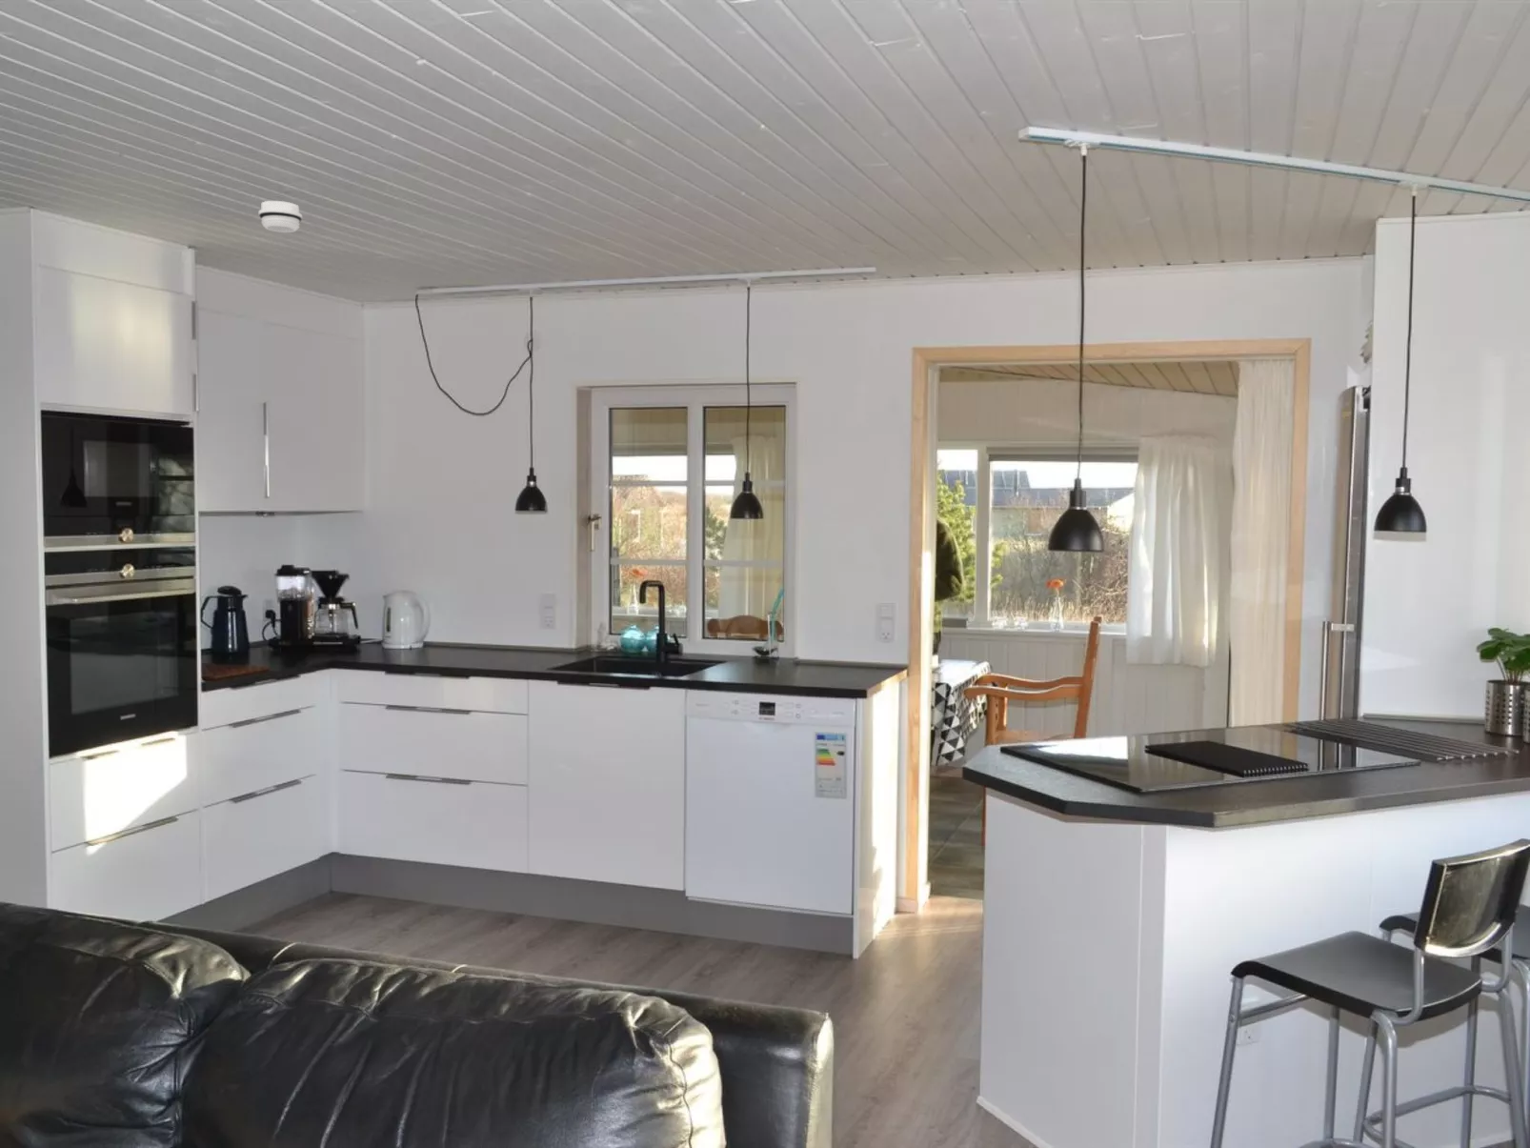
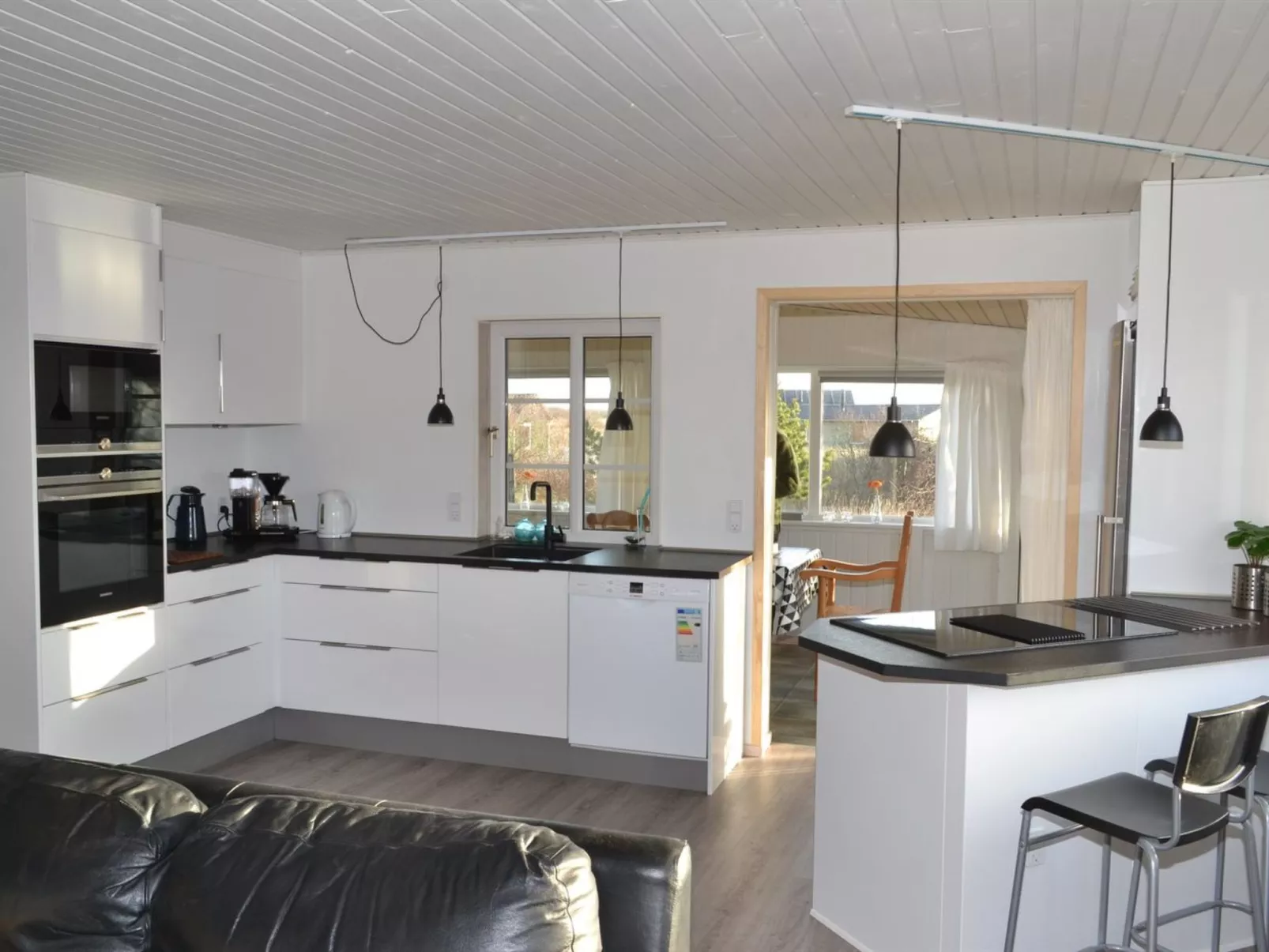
- smoke detector (280, 216)
